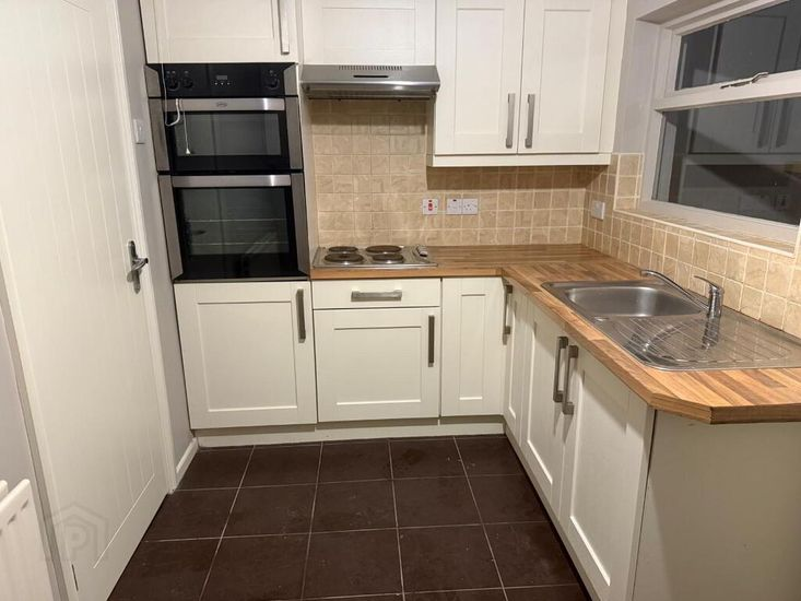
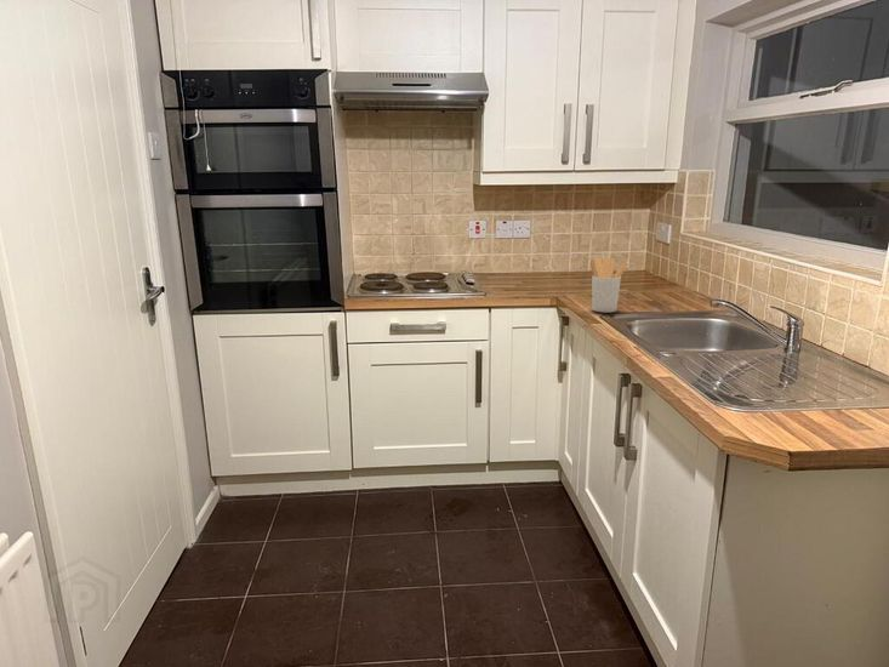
+ utensil holder (604, 283)
